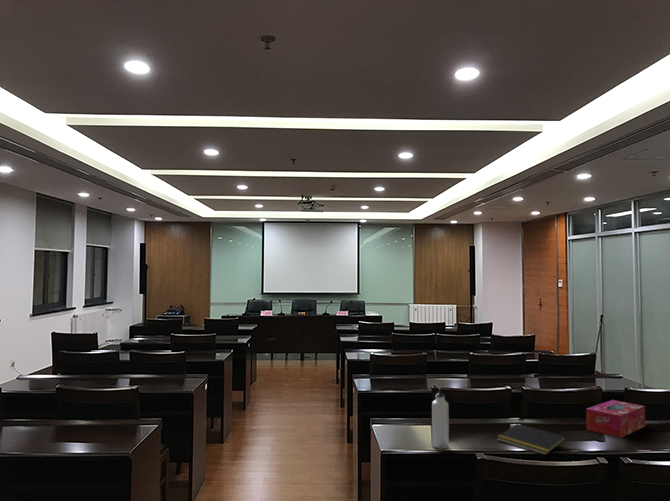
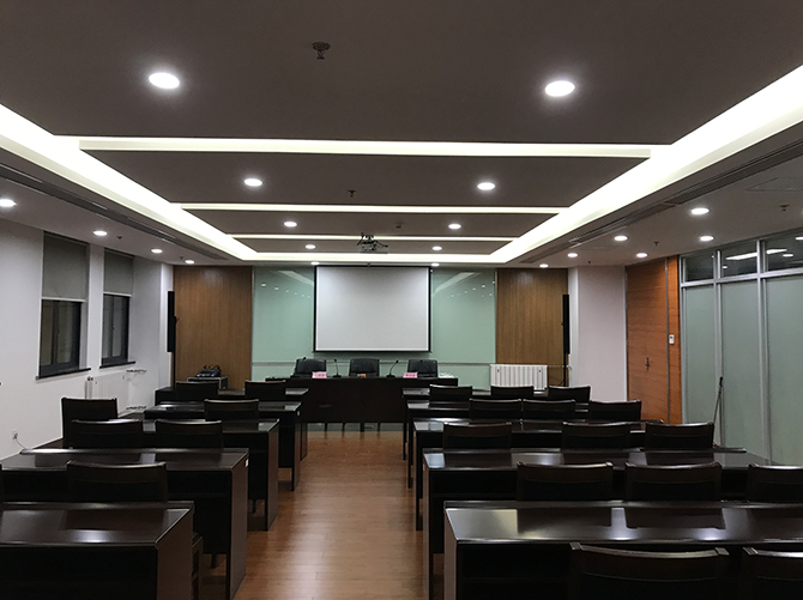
- water bottle (440, 417)
- notepad (530, 438)
- tissue box (616, 417)
